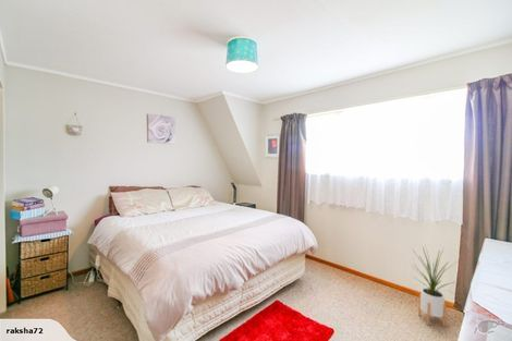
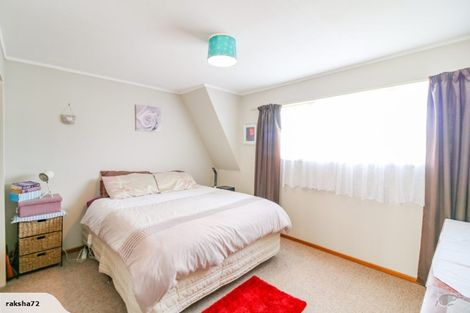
- house plant (434, 283)
